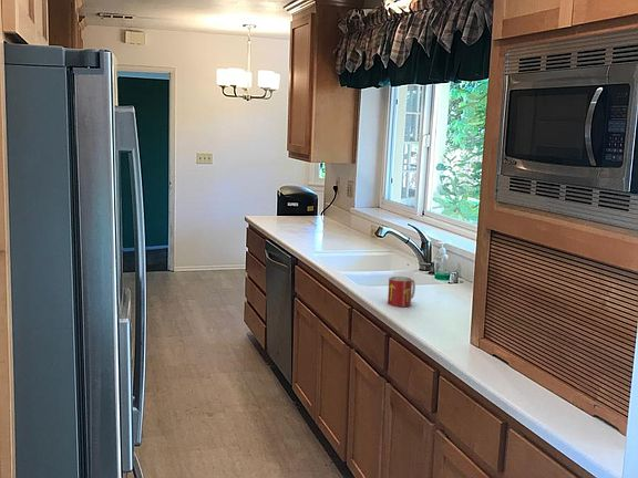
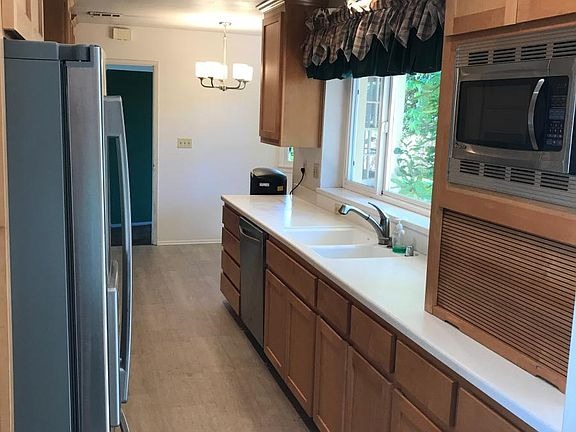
- mug (403, 290)
